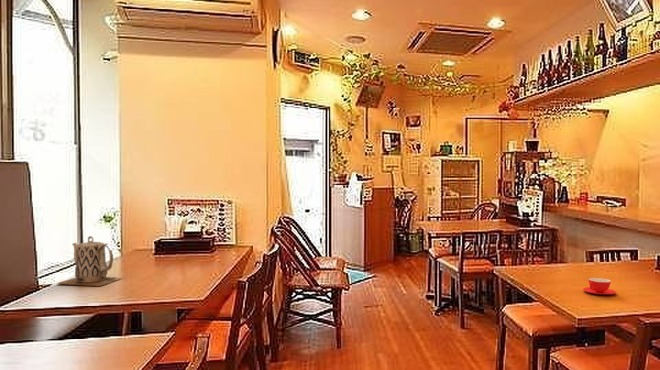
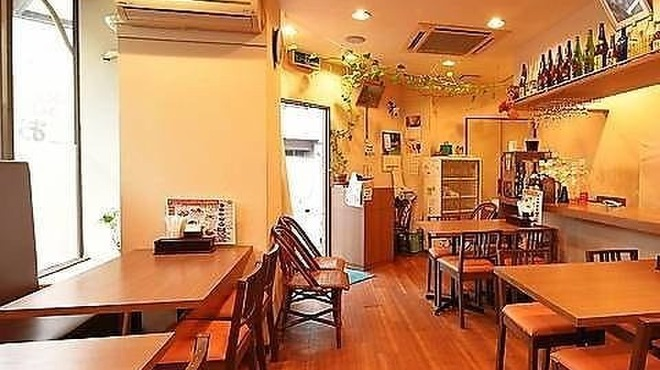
- teapot (90, 258)
- teacup (599, 286)
